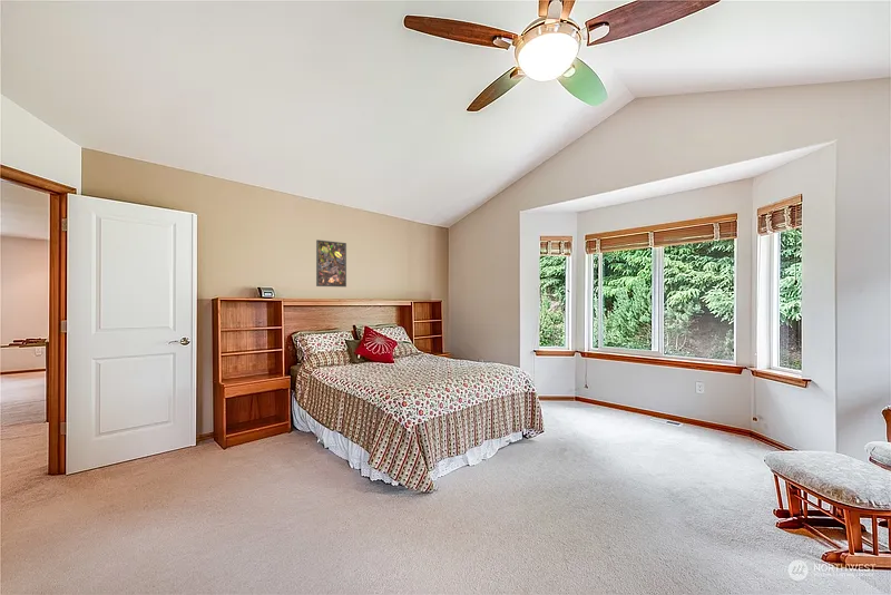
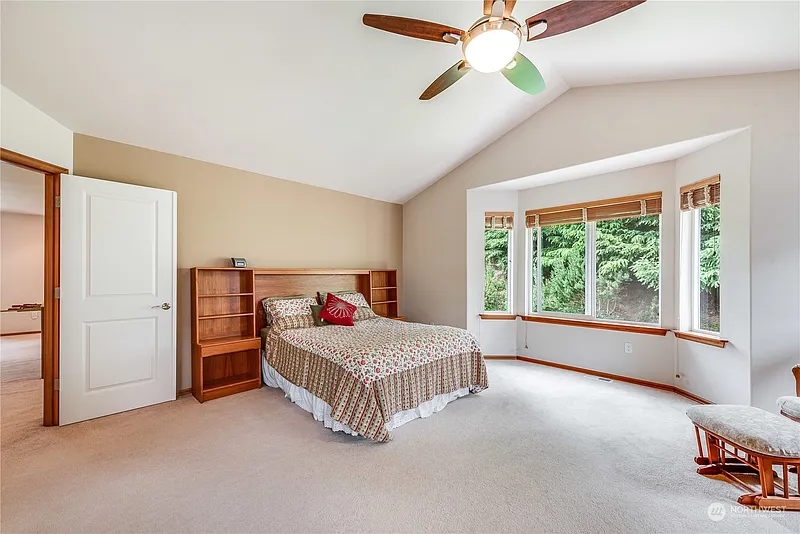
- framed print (331, 264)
